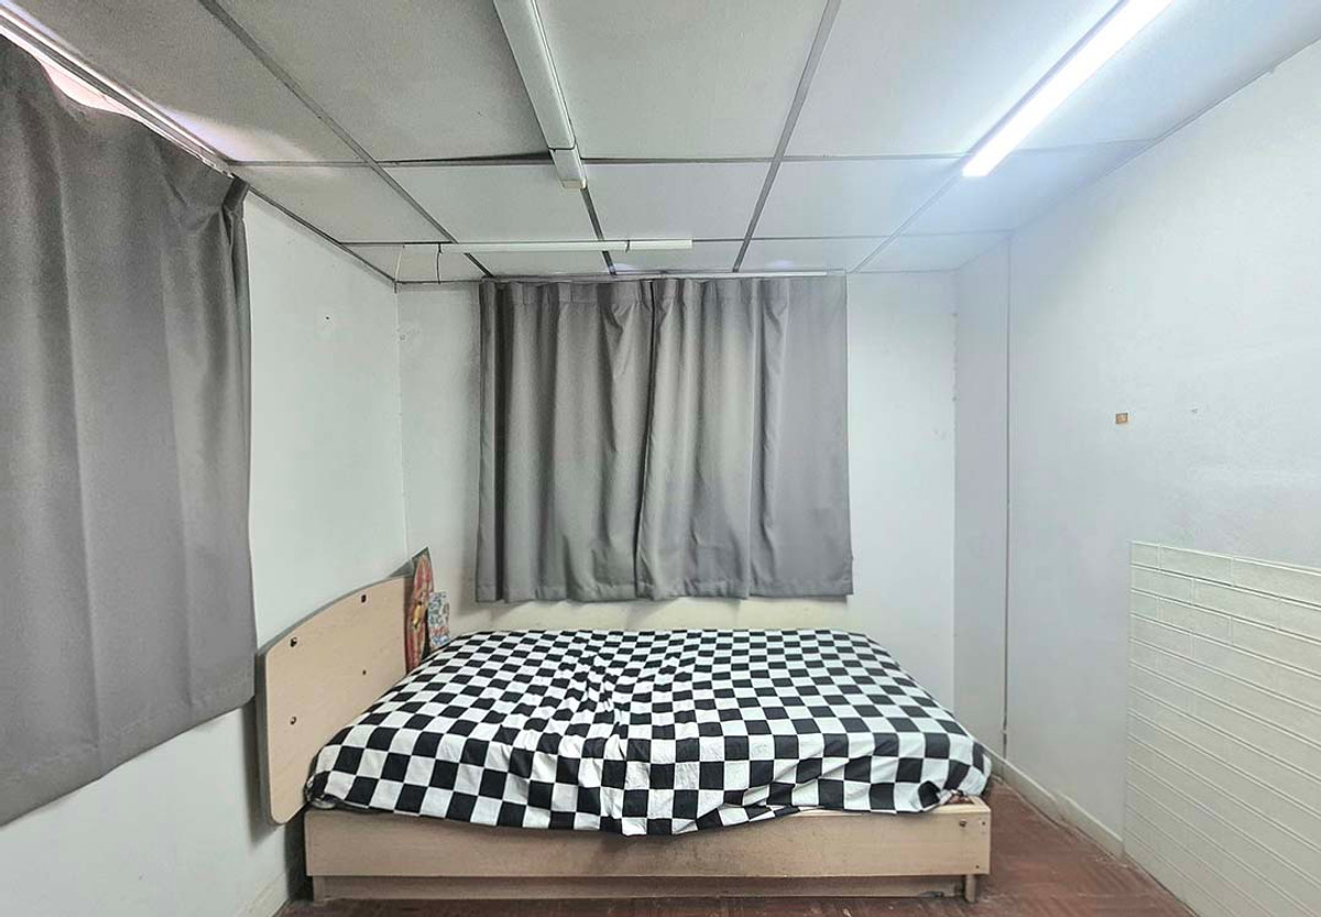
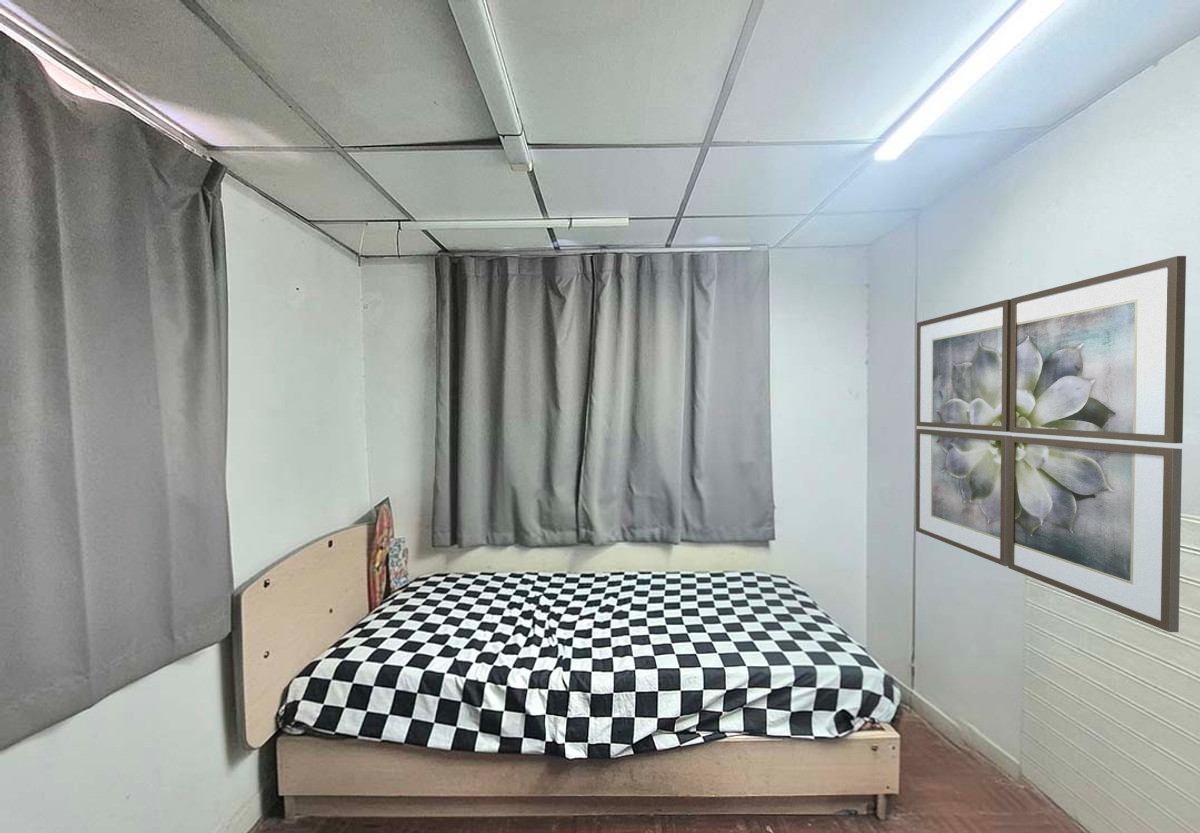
+ wall art (1011, 432)
